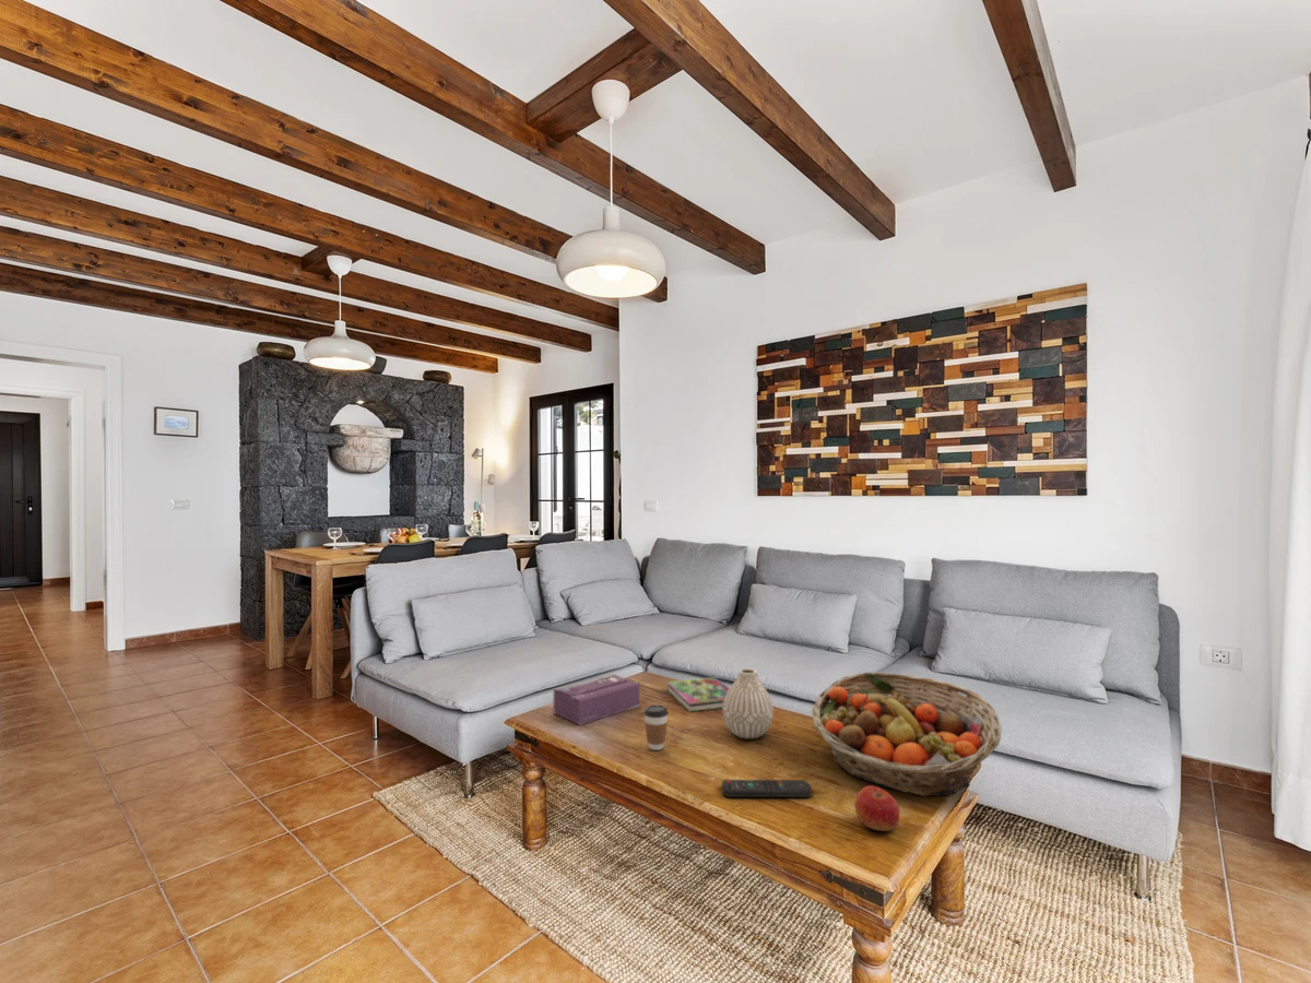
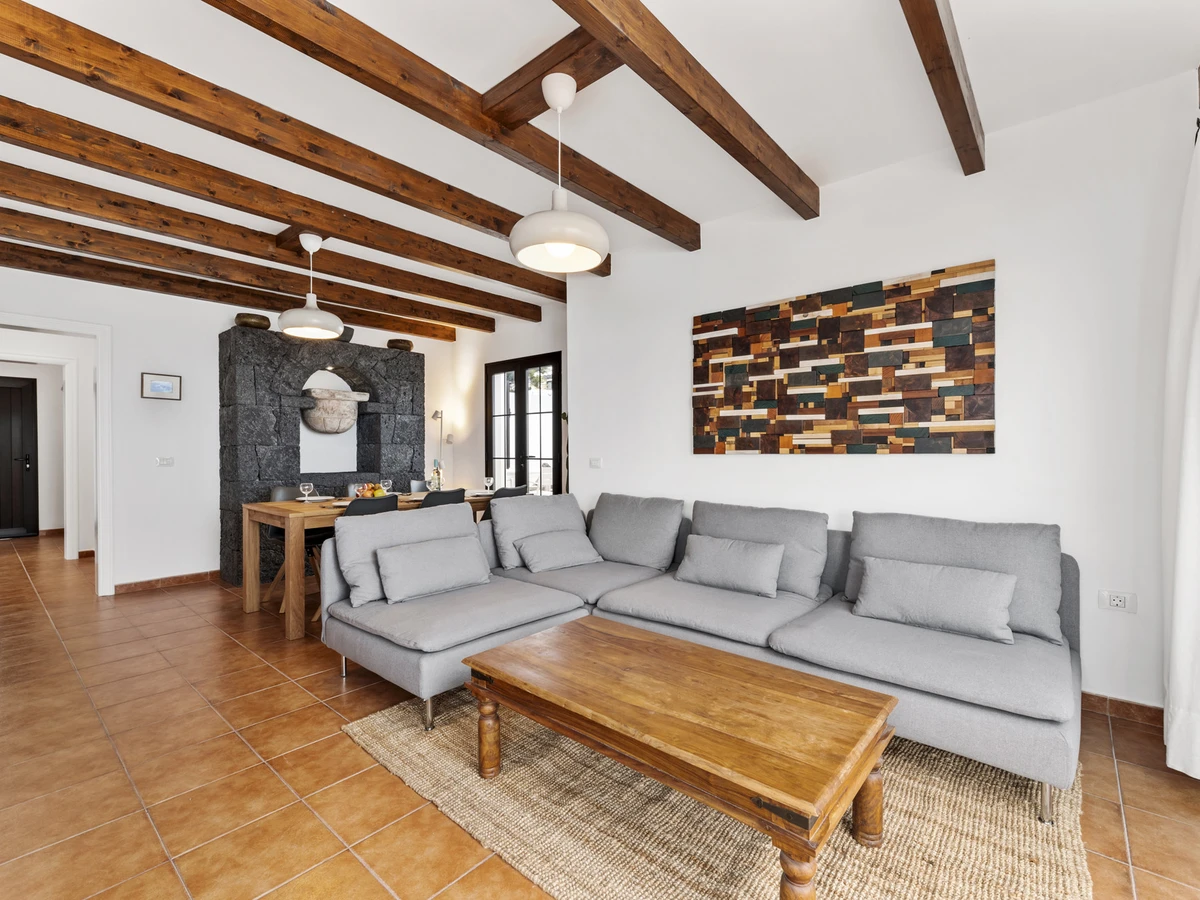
- remote control (766, 787)
- fruit basket (900, 729)
- vase (747, 702)
- book (702, 692)
- tissue box (597, 697)
- coffee cup (656, 727)
- apple (876, 807)
